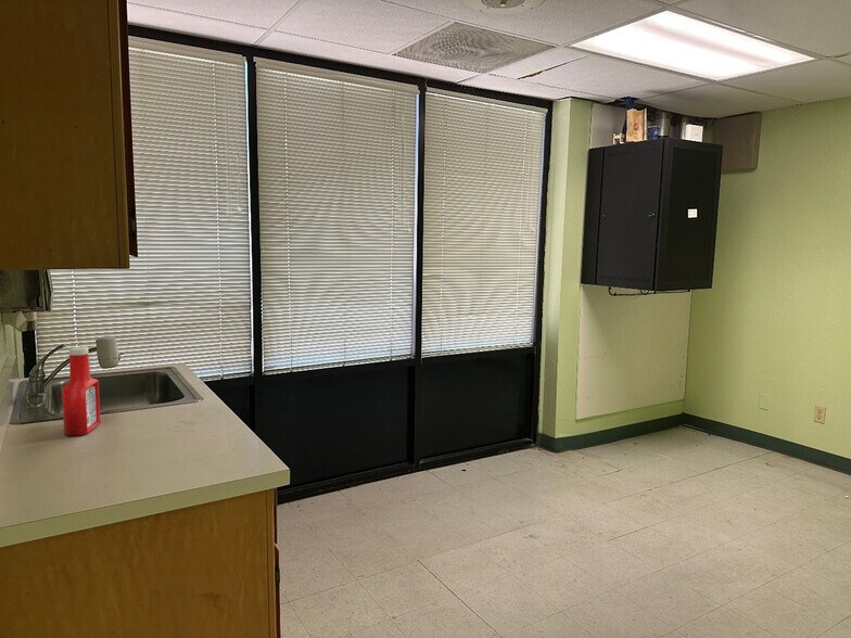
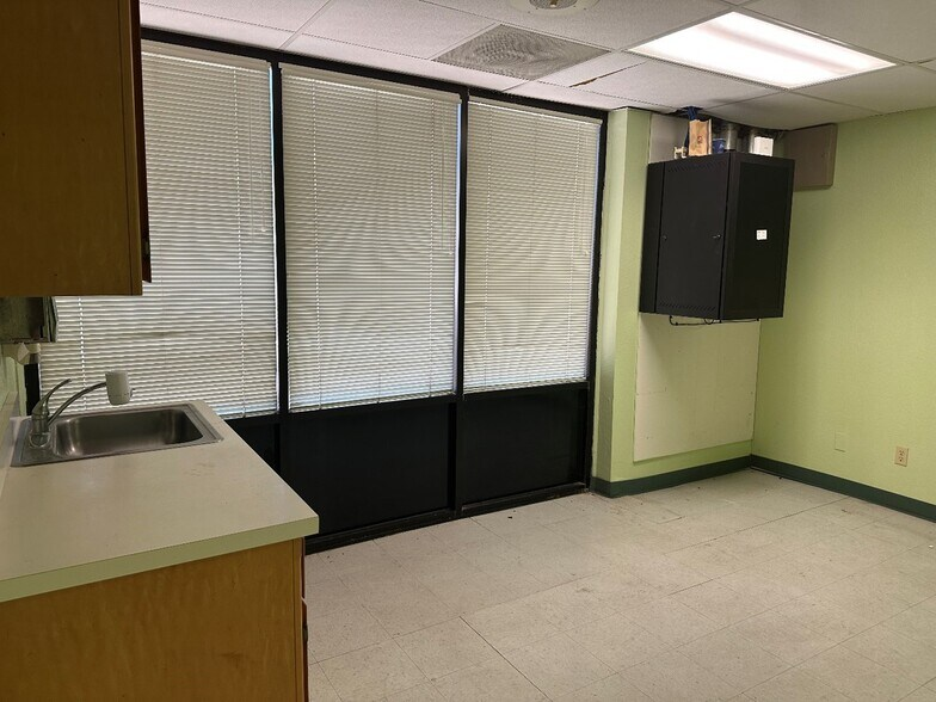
- soap bottle (80, 388)
